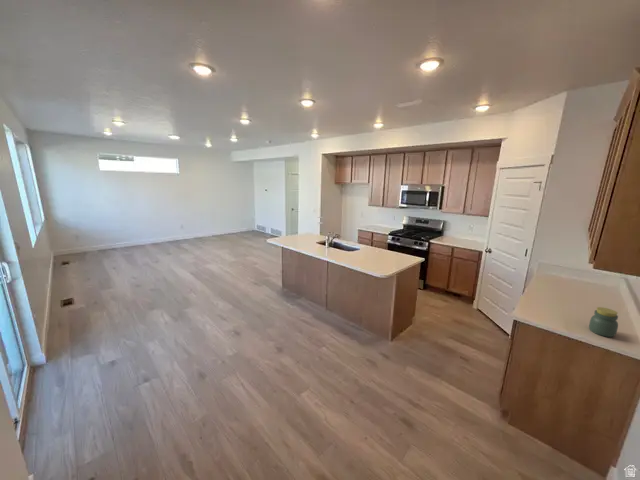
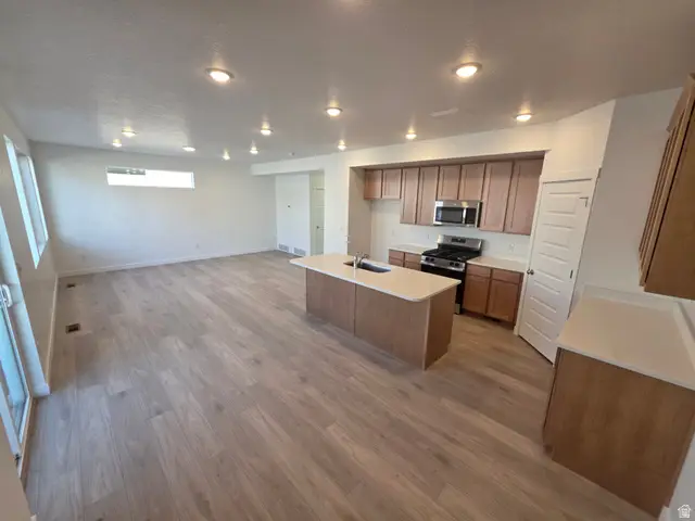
- jar (604, 321)
